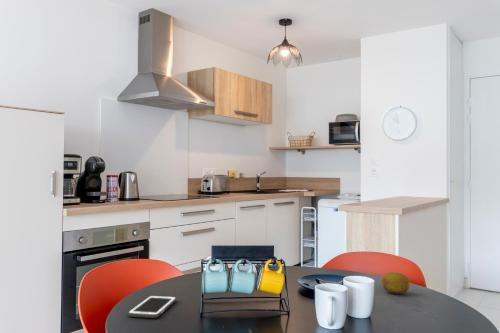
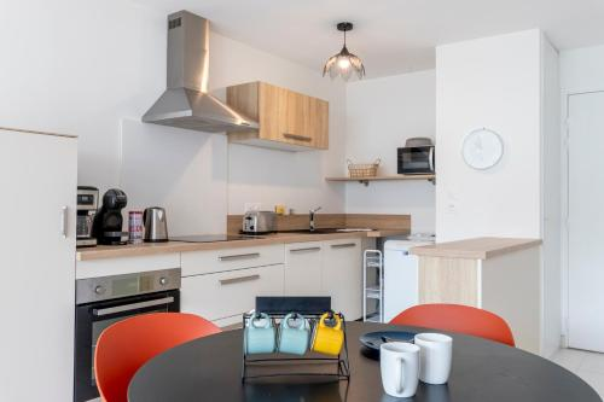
- cell phone (153, 306)
- fruit (395, 282)
